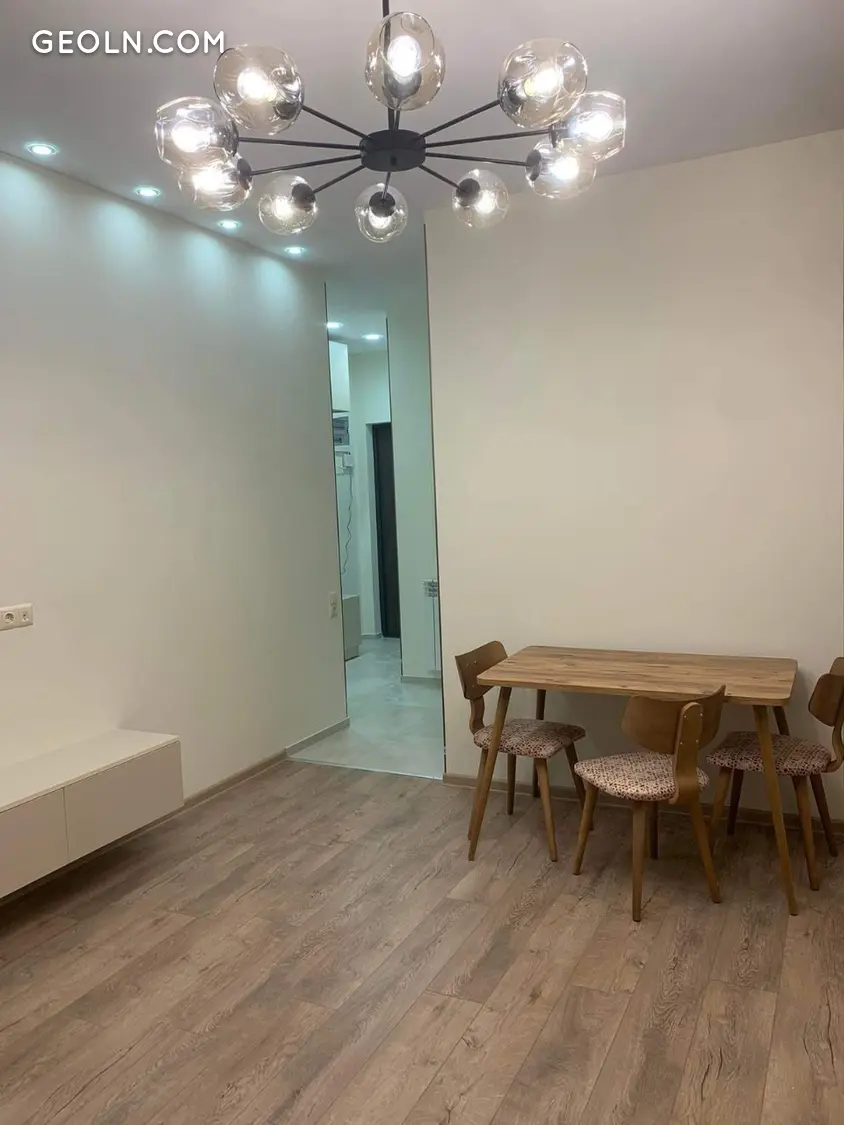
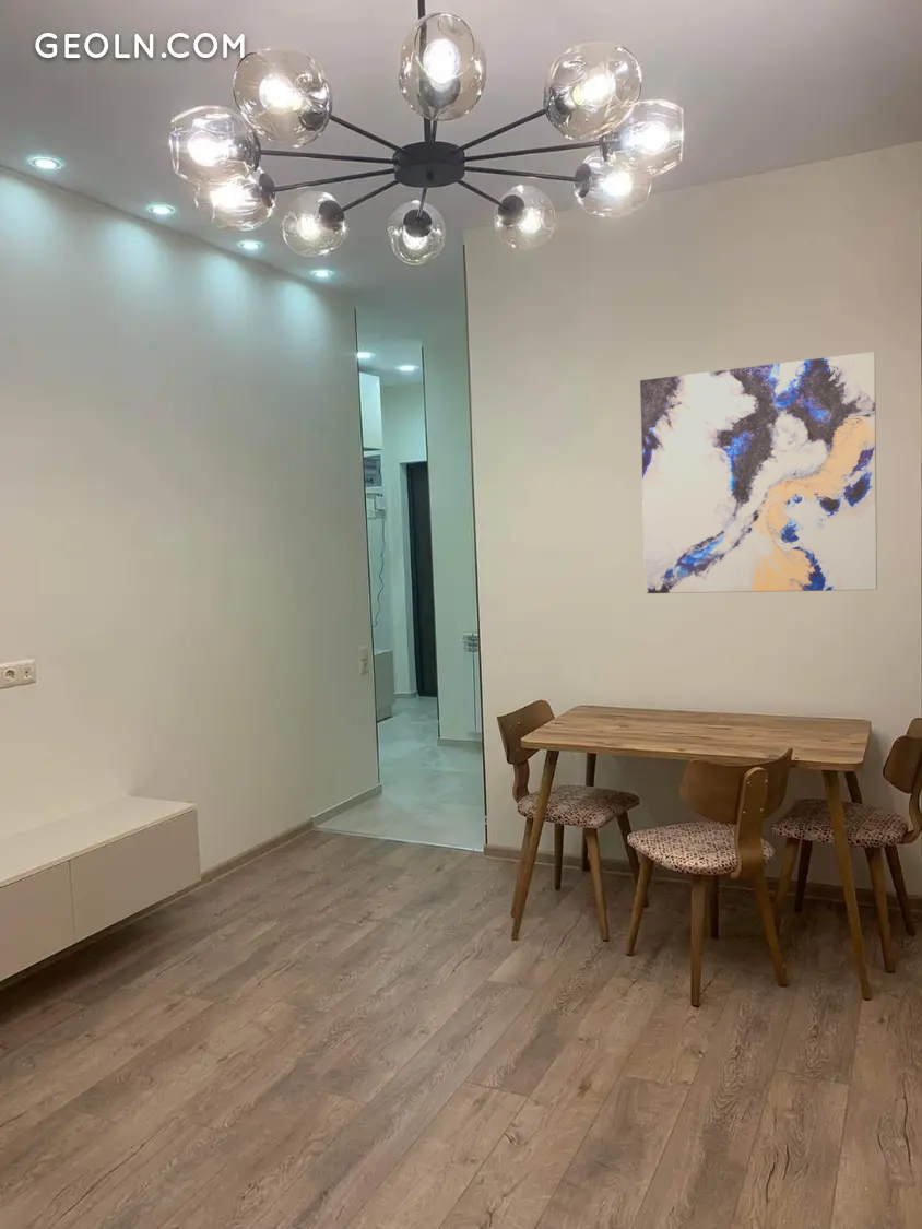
+ wall art (753, 480)
